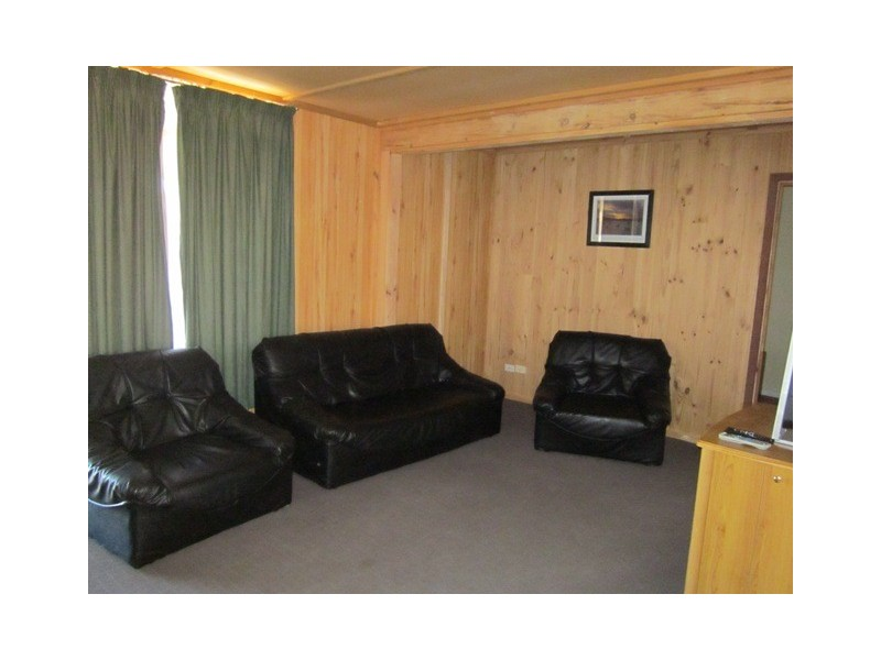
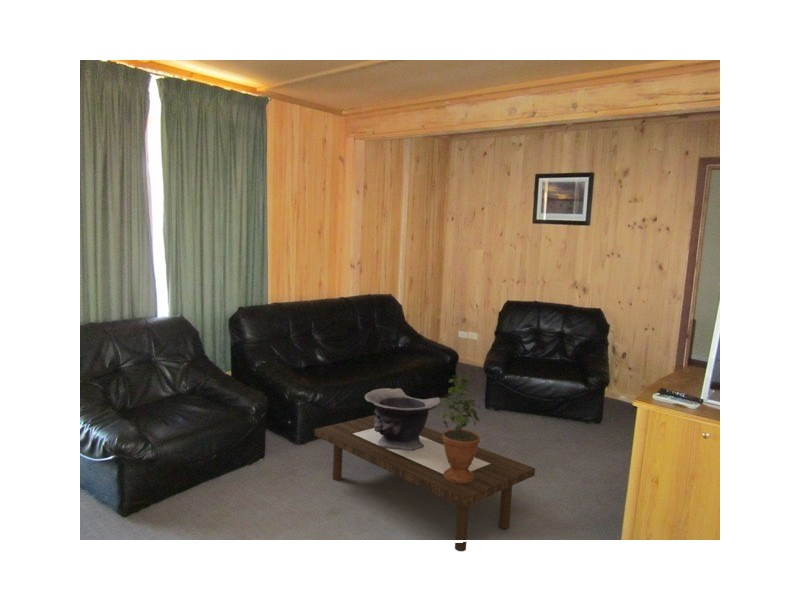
+ coffee table (416, 474)
+ potted plant (457, 423)
+ decorative bowl (399, 419)
